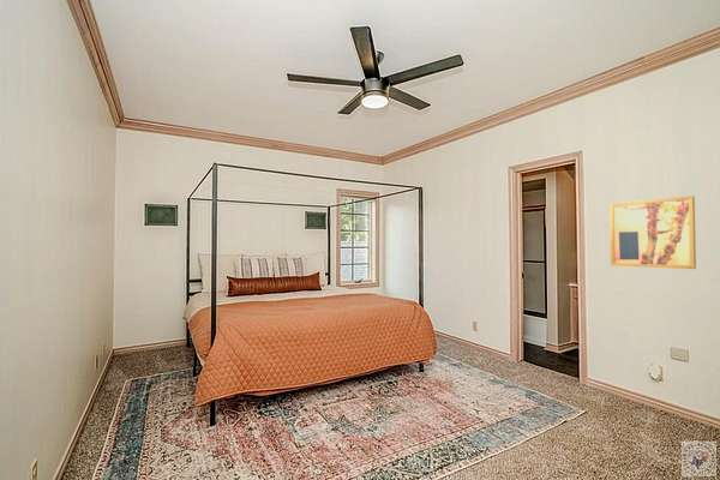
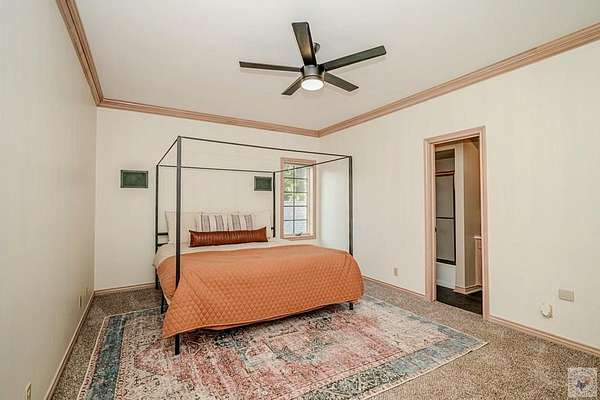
- wall art (649, 233)
